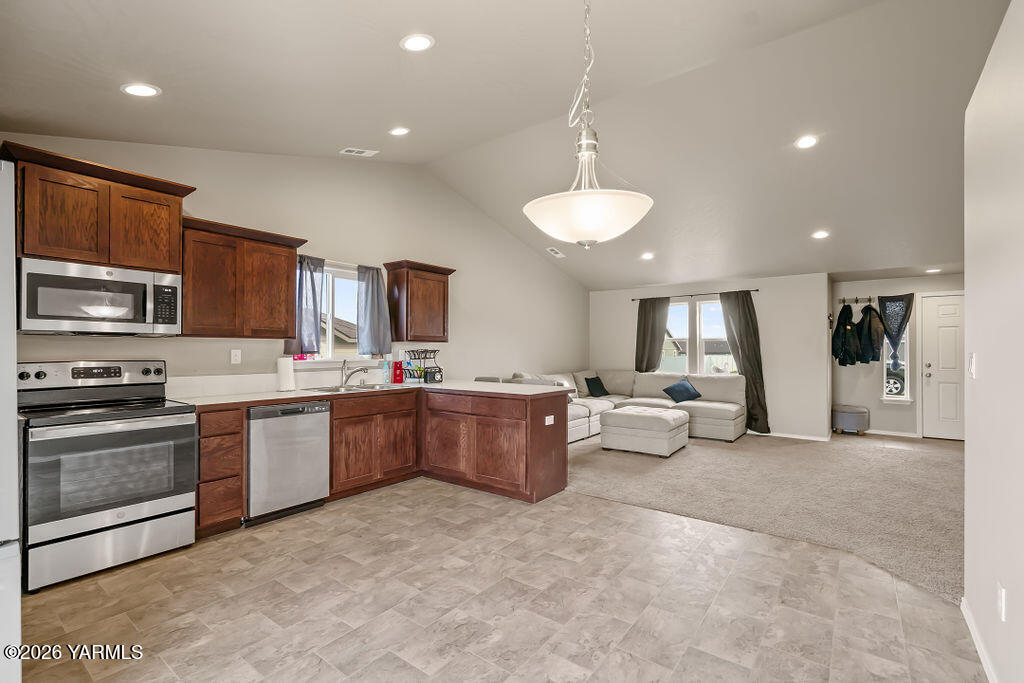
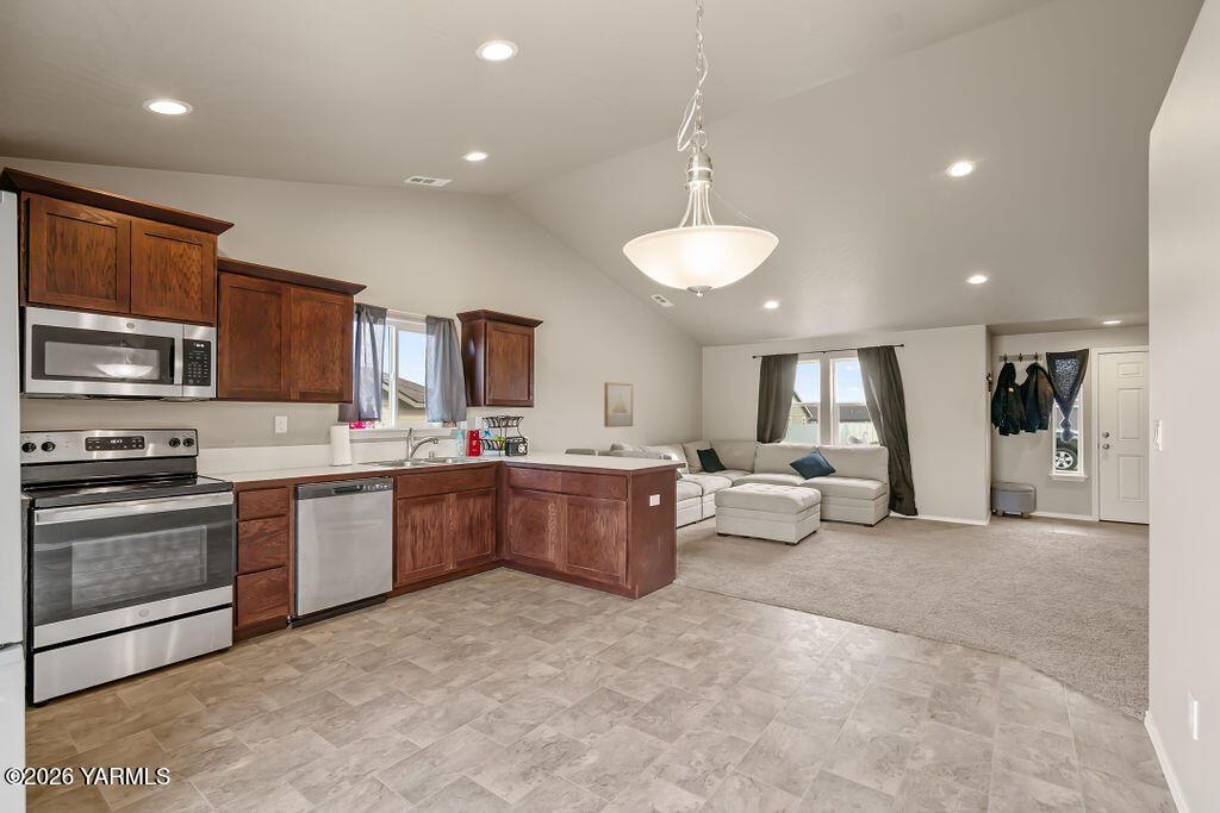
+ wall art (618, 405)
